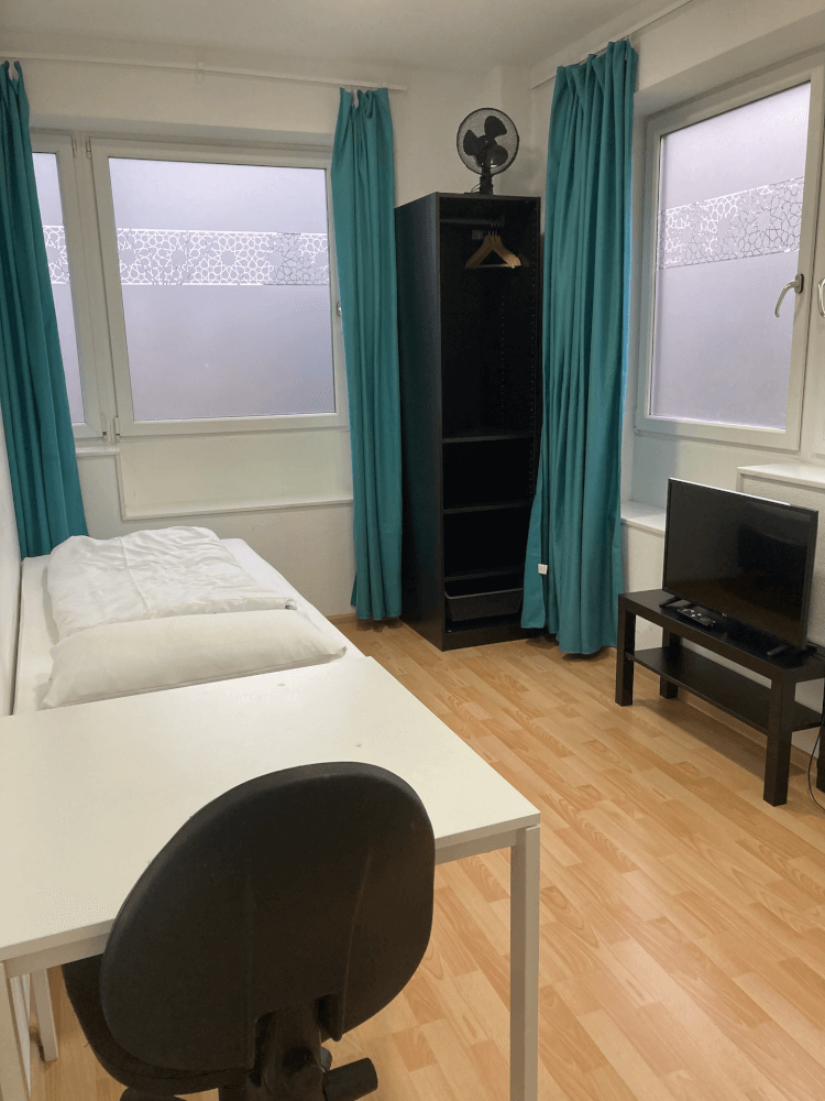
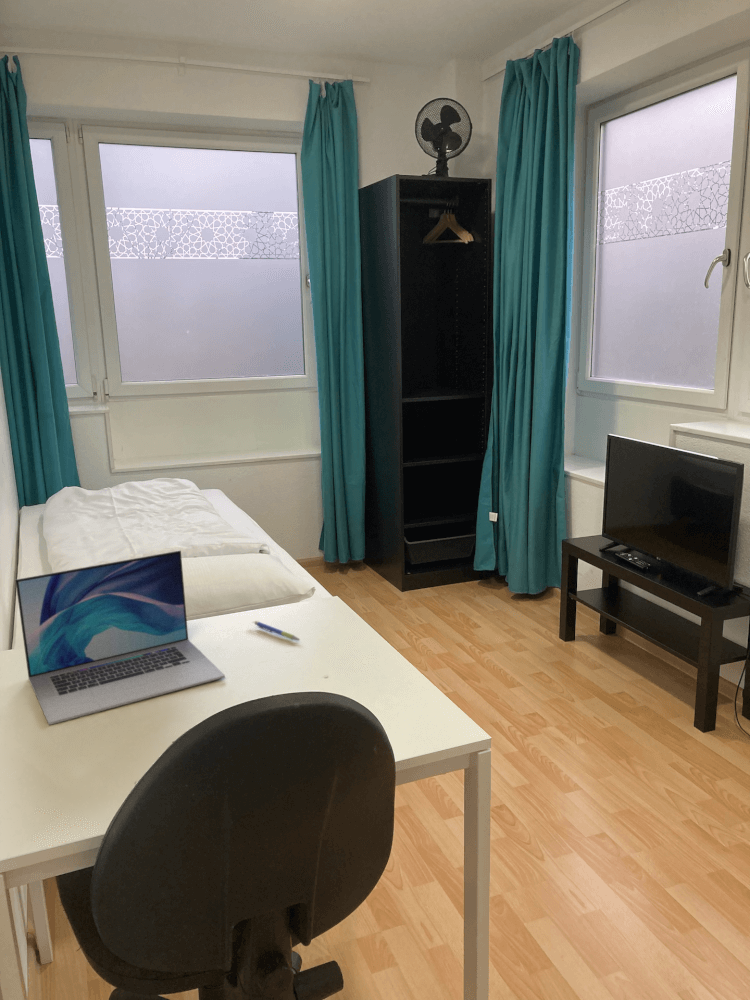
+ pen (277, 631)
+ laptop (121, 628)
